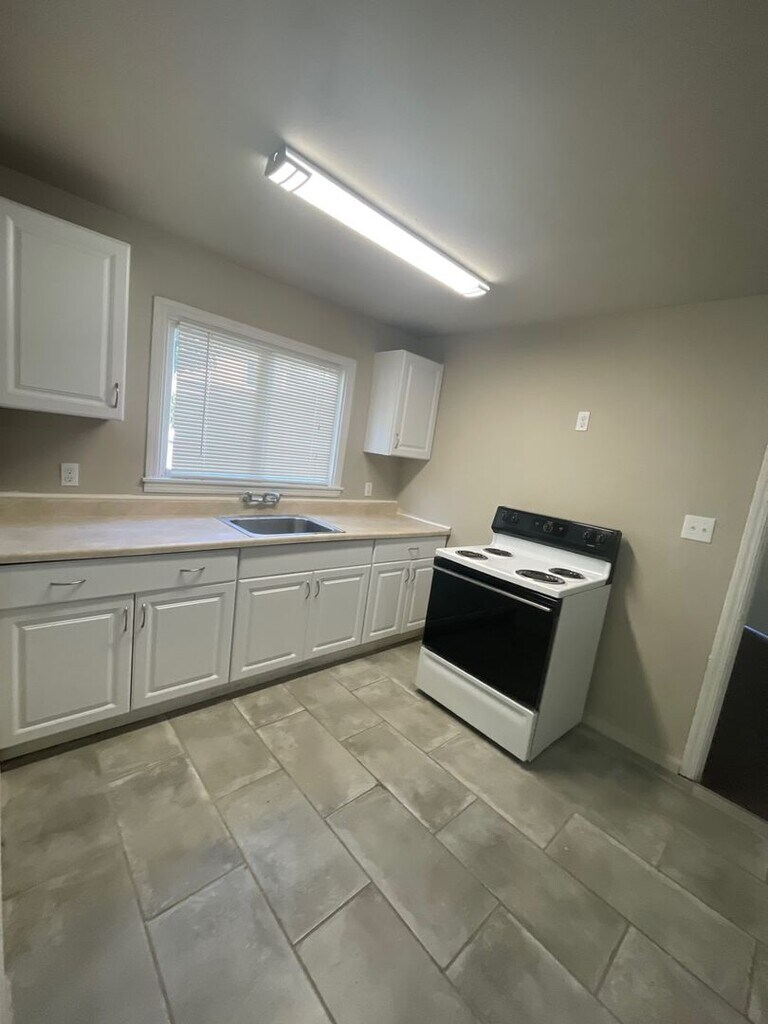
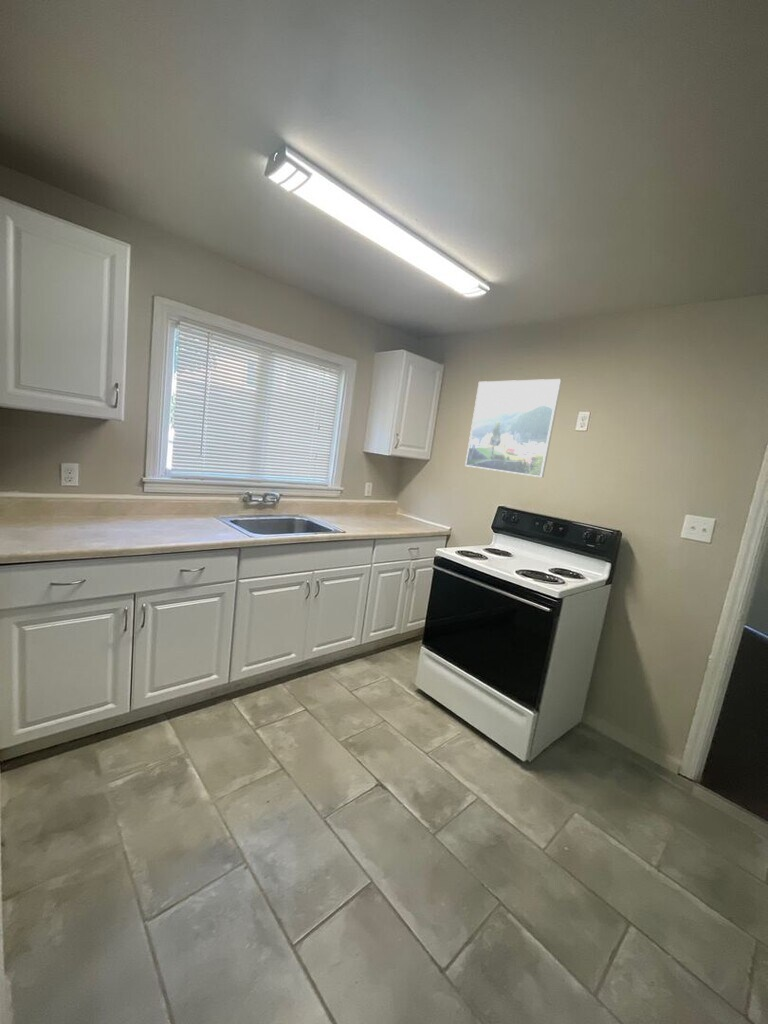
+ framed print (509, 426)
